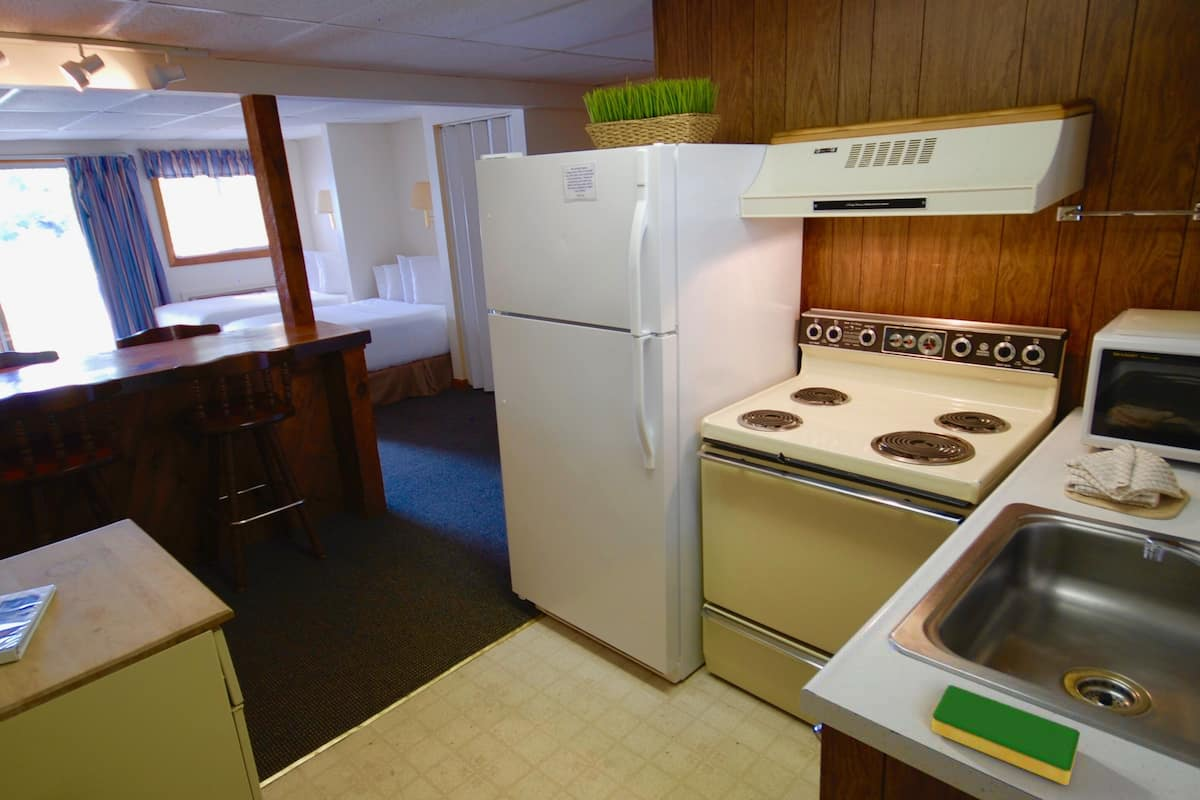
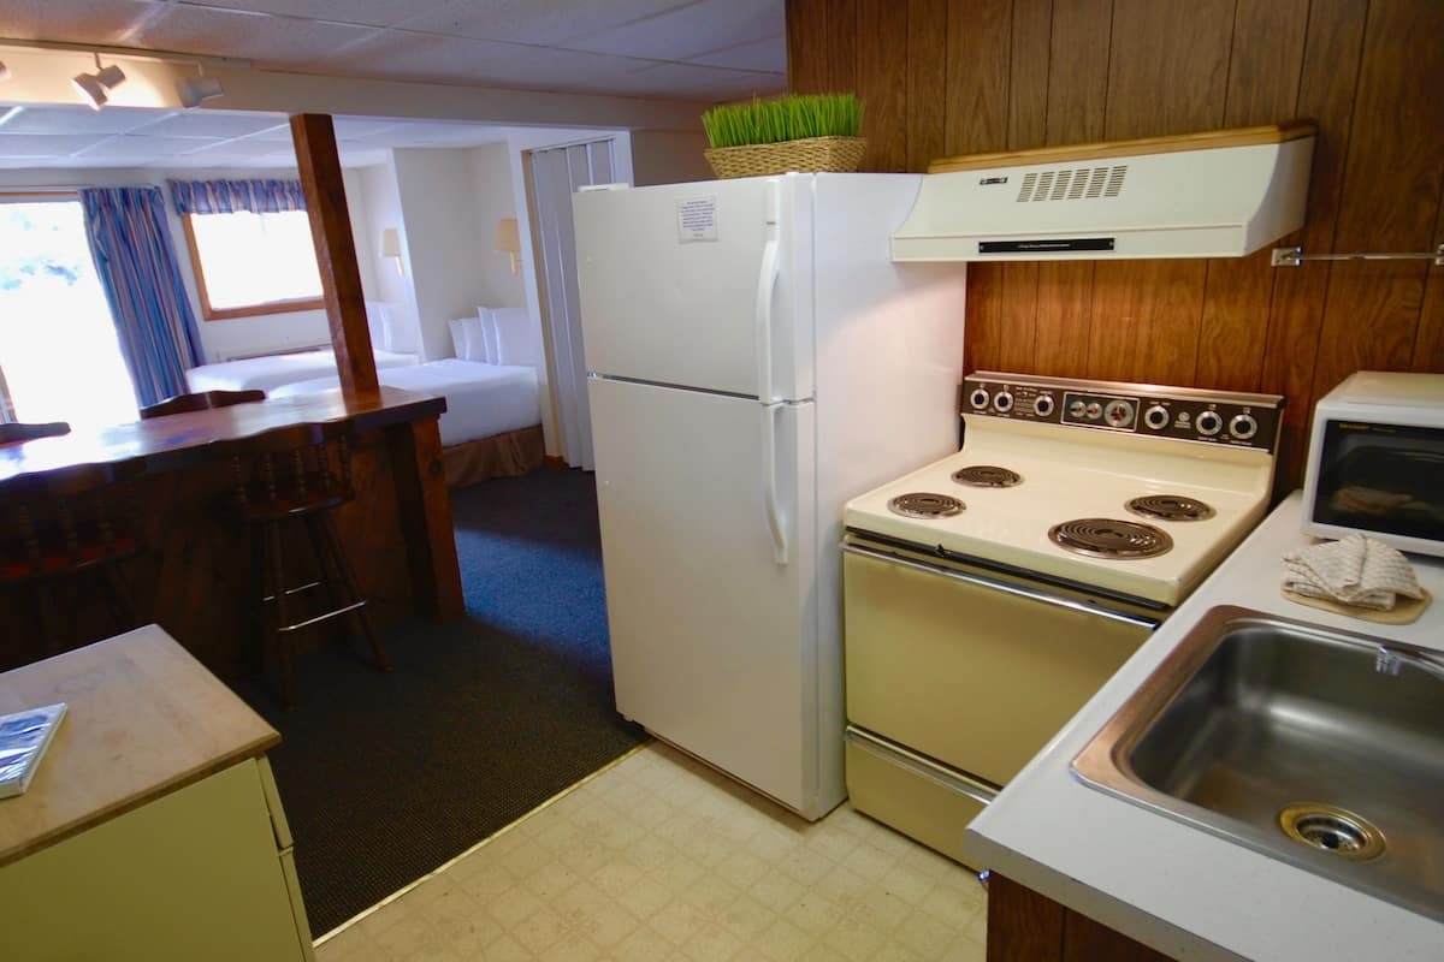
- dish sponge (1003, 731)
